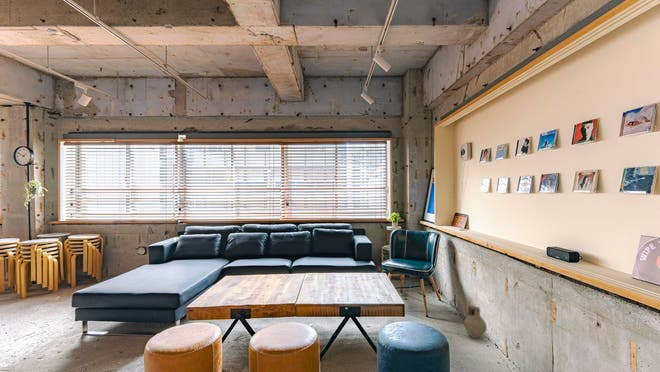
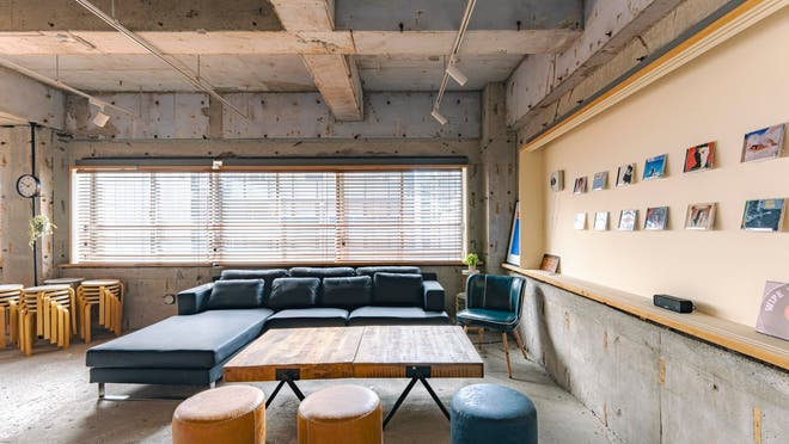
- ceramic jug (474, 321)
